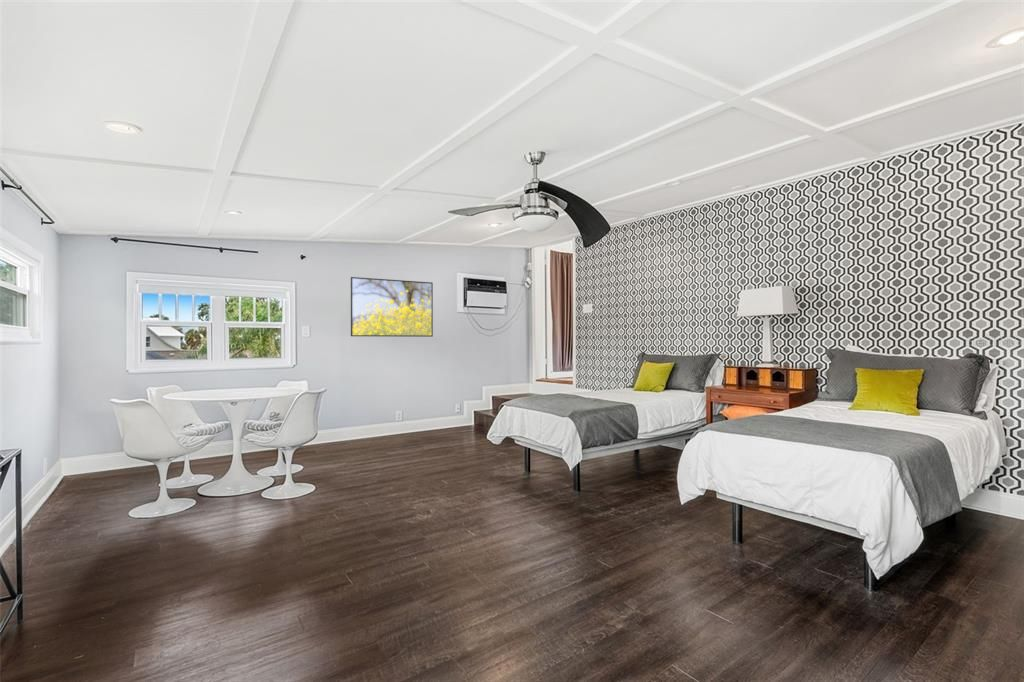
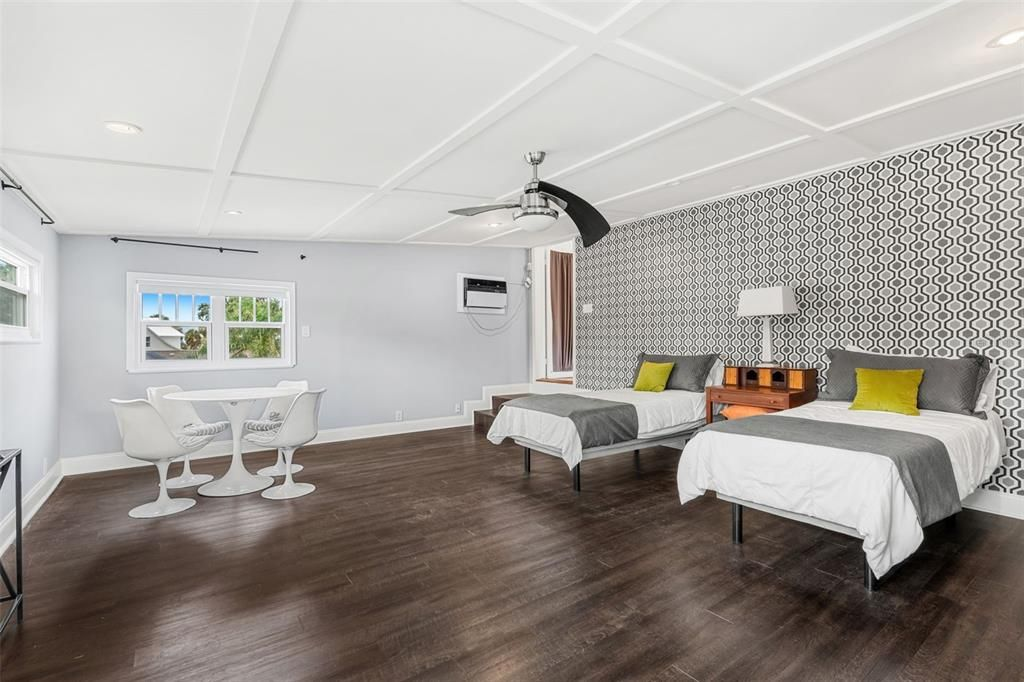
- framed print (393, 308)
